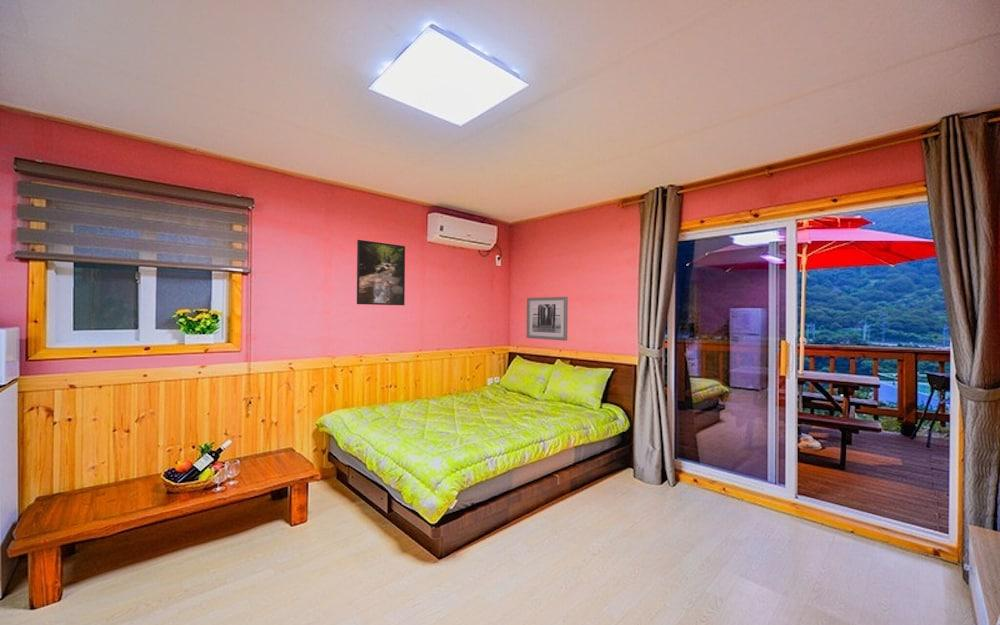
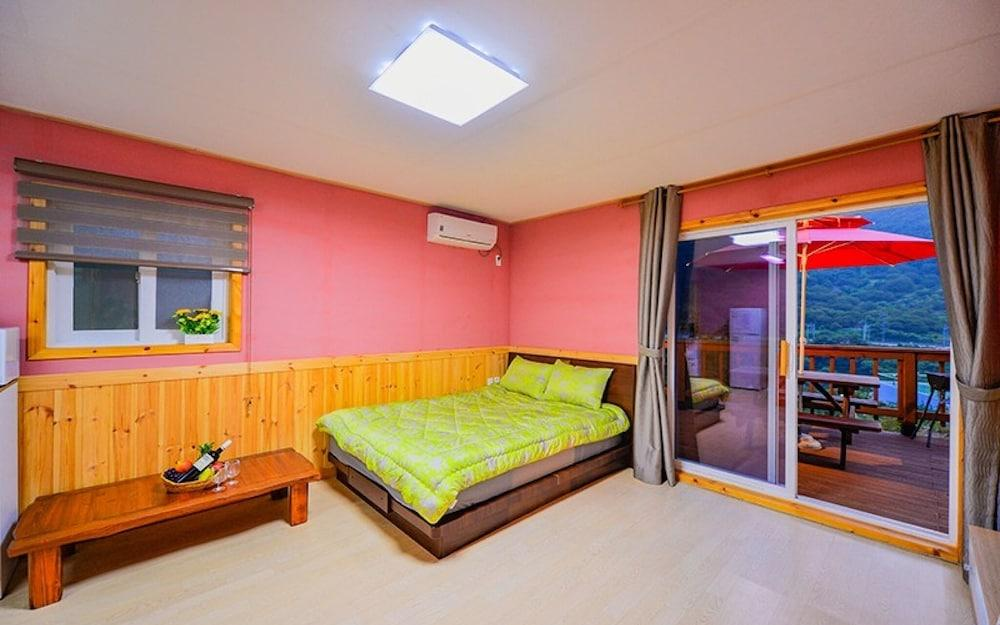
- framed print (381, 273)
- wall art (546, 318)
